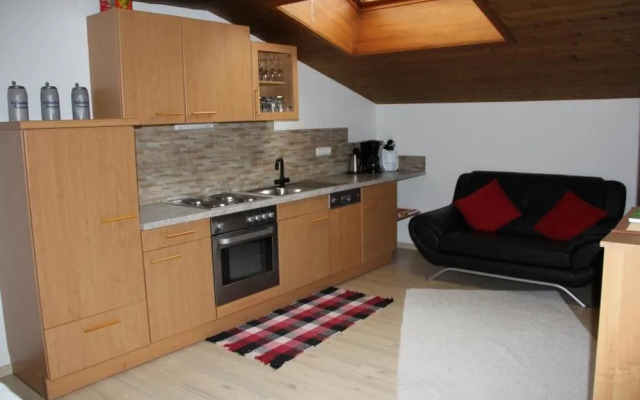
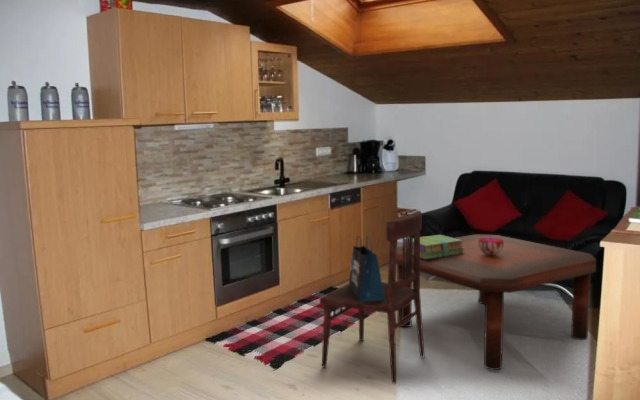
+ tote bag (364, 264)
+ dining chair (382, 287)
+ stack of books (432, 245)
+ decorative bowl (491, 246)
+ coffee table (489, 291)
